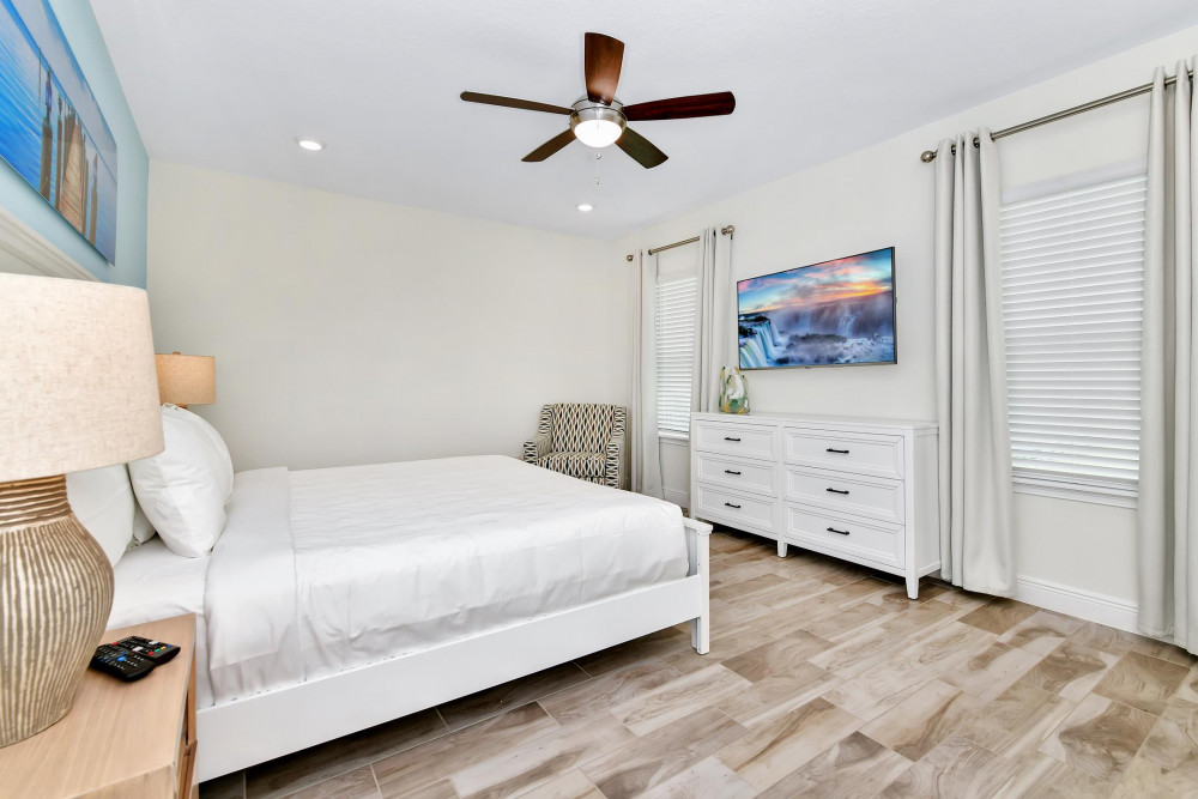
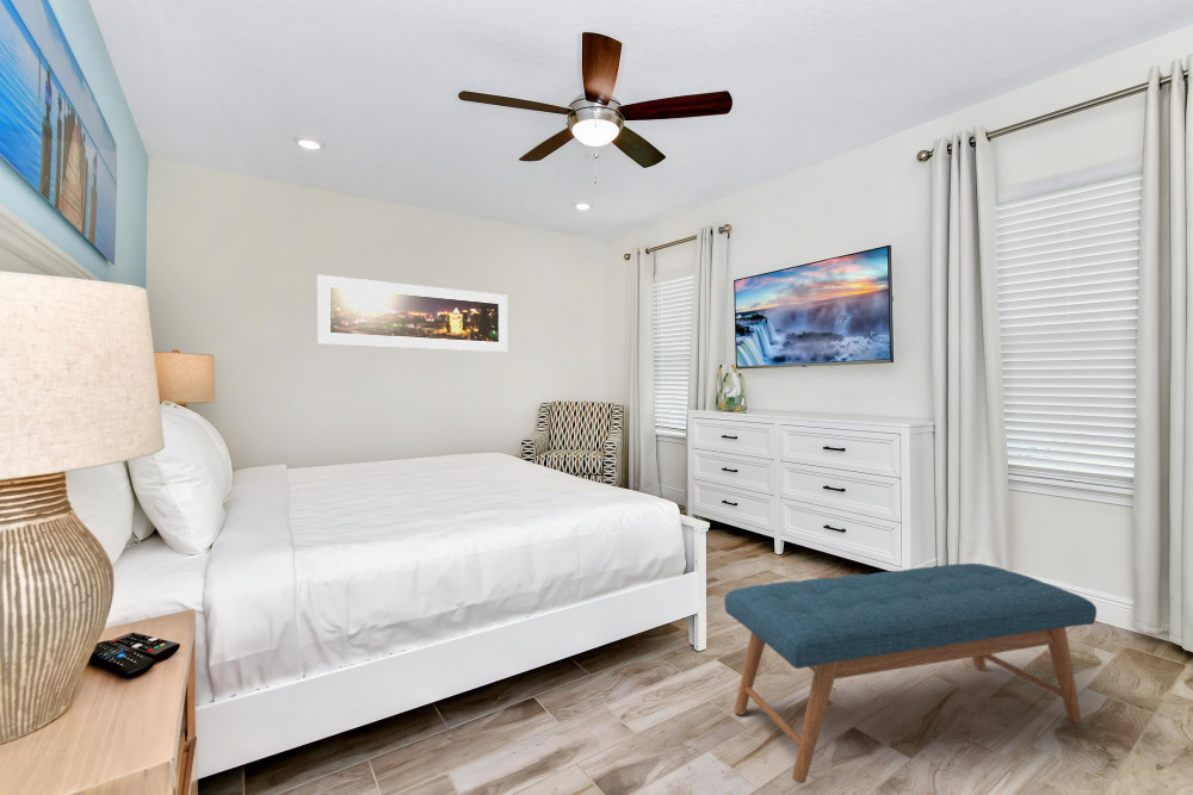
+ bench (904, 651)
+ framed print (421, 316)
